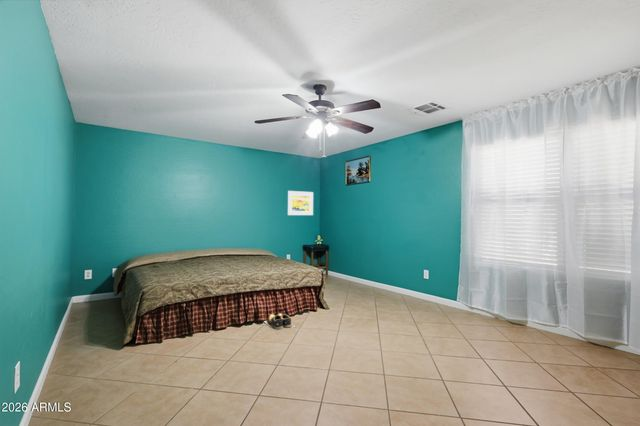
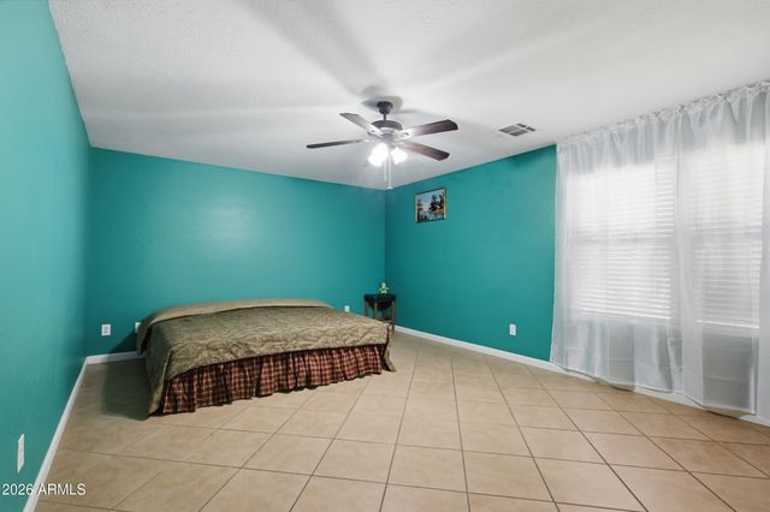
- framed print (300, 203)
- shoes (279, 319)
